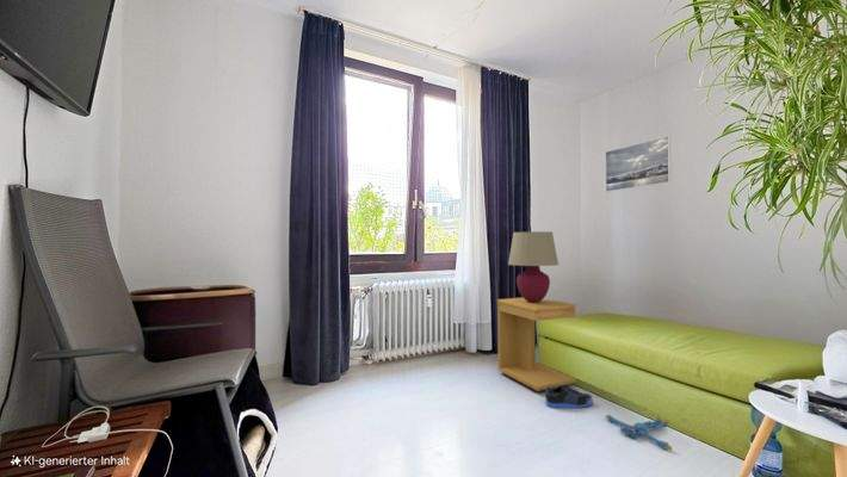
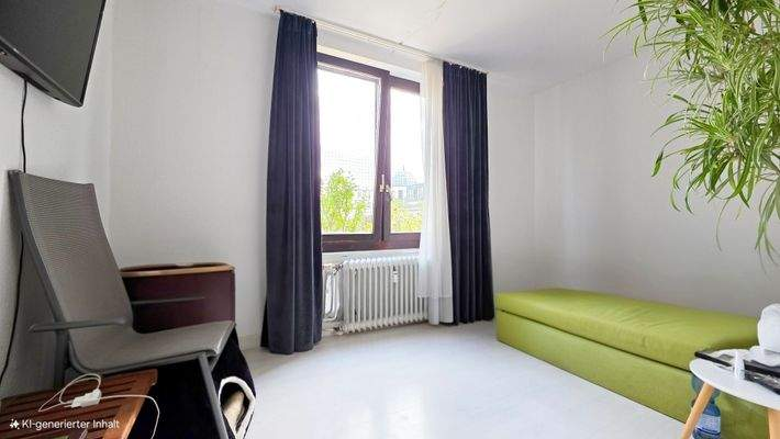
- sneaker (569, 395)
- side table (533, 340)
- table lamp (532, 266)
- plush toy (645, 426)
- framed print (635, 166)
